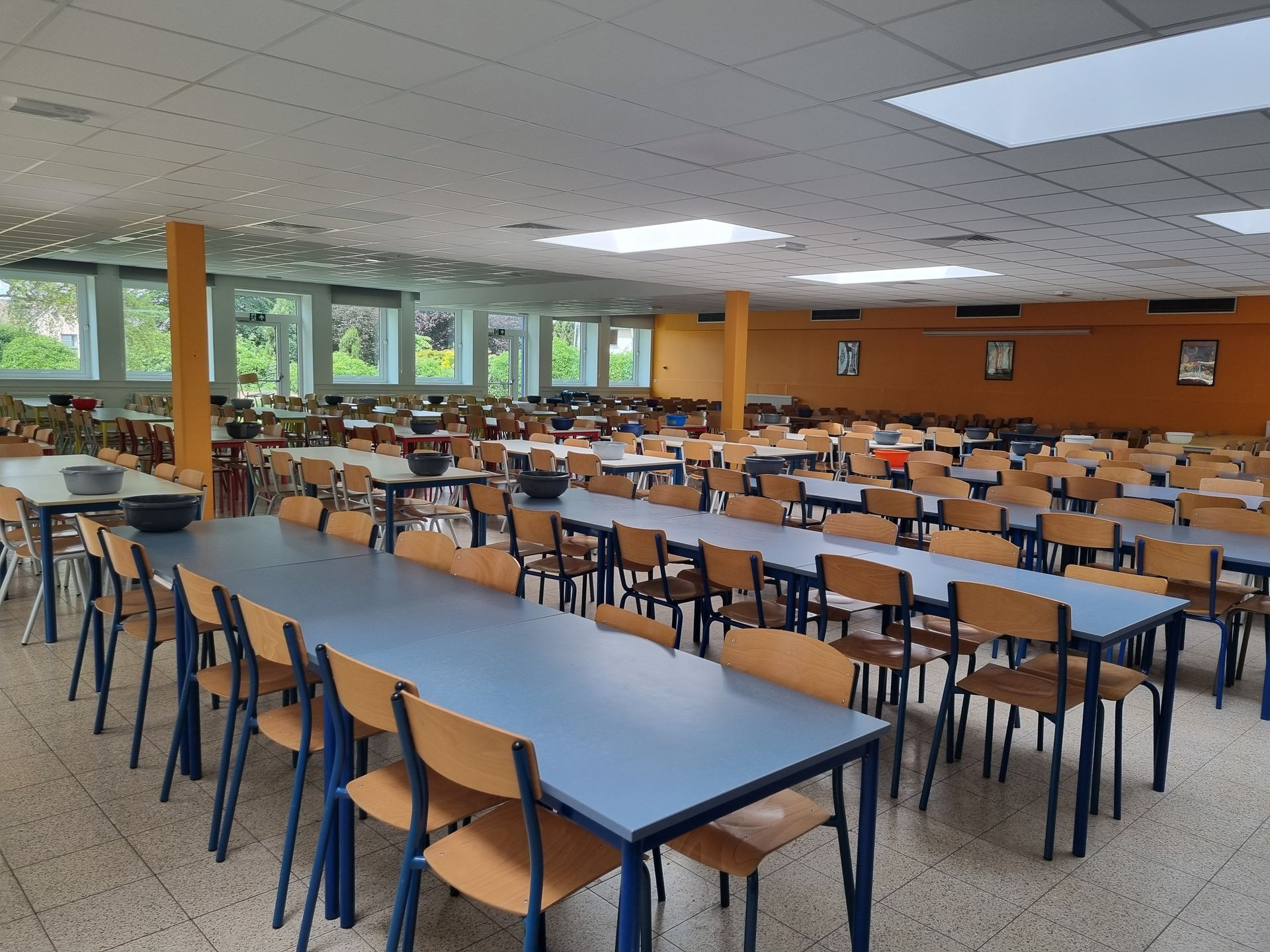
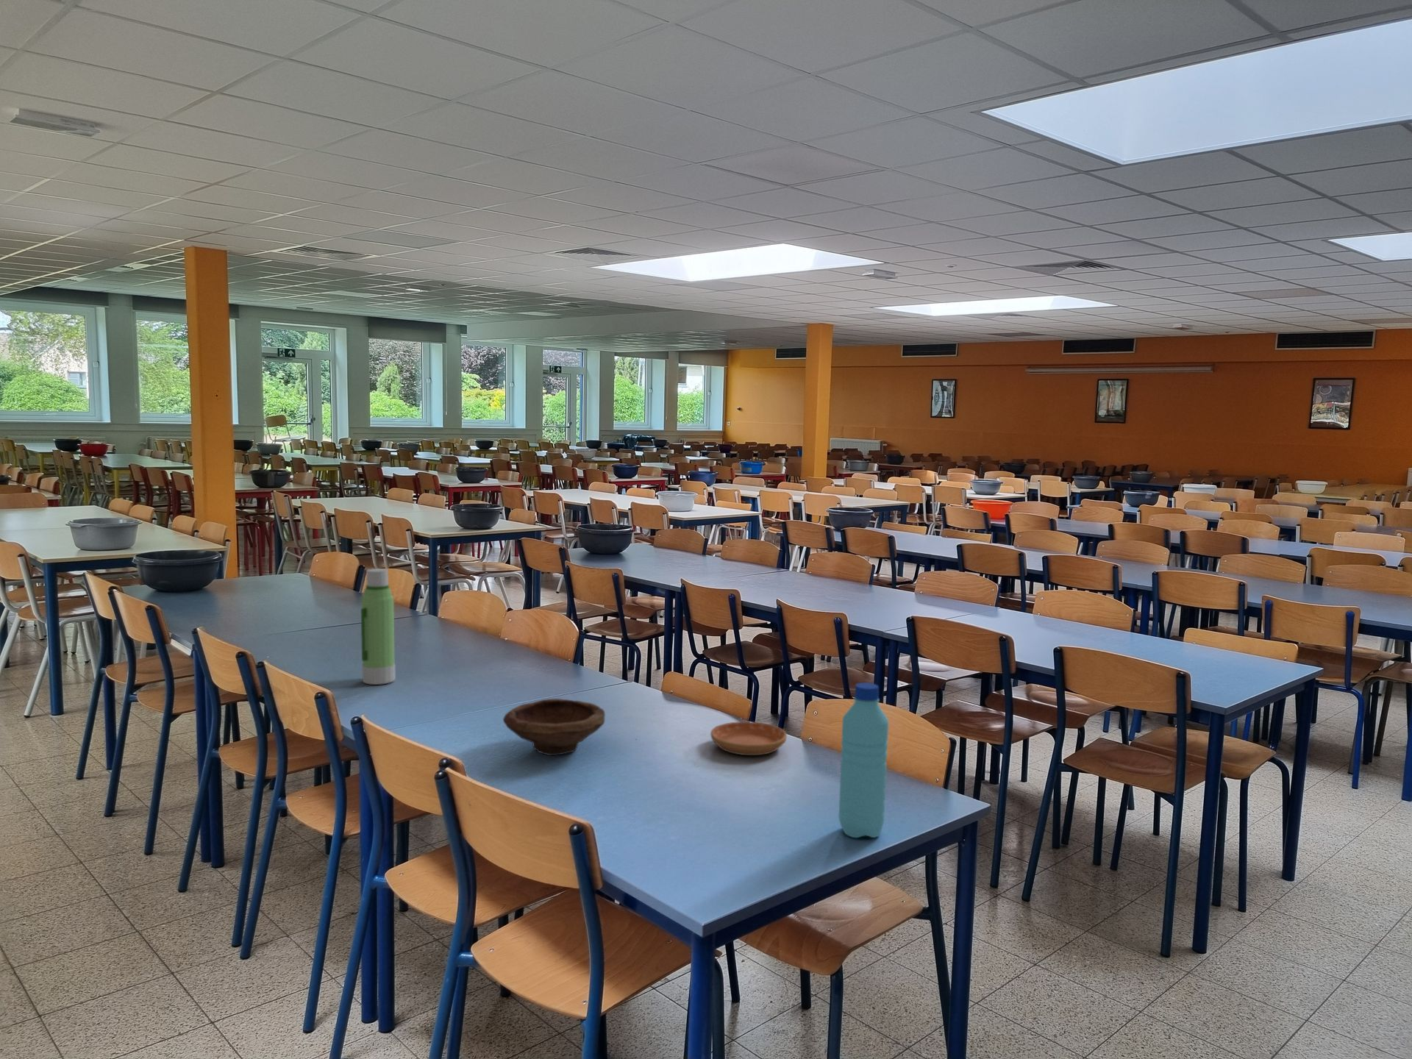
+ saucer (748, 739)
+ water bottle (864, 759)
+ water bottle (377, 625)
+ bowl (555, 730)
